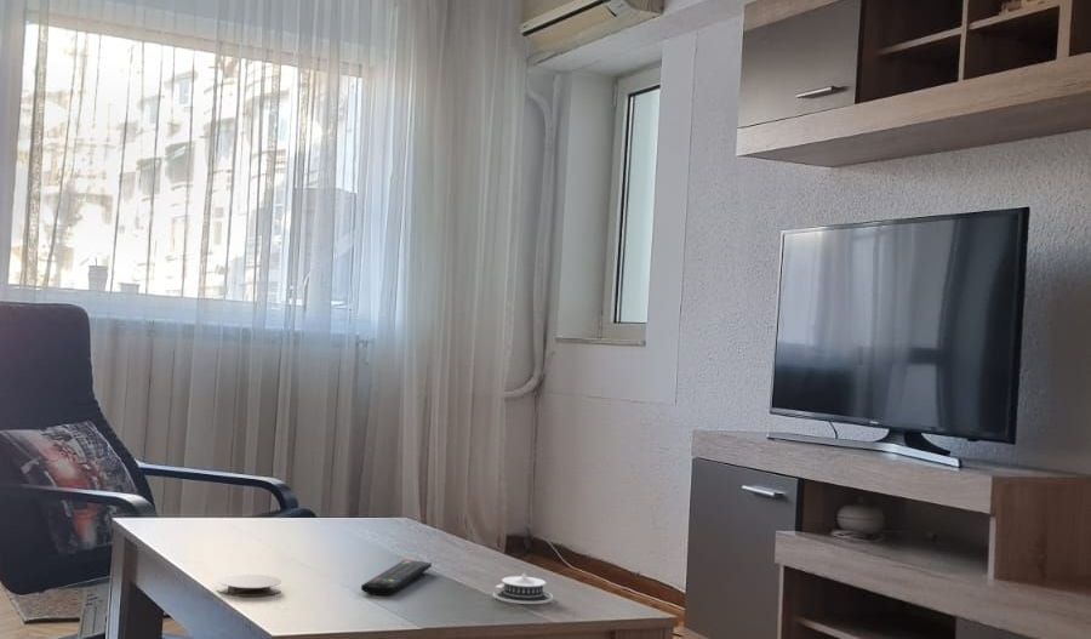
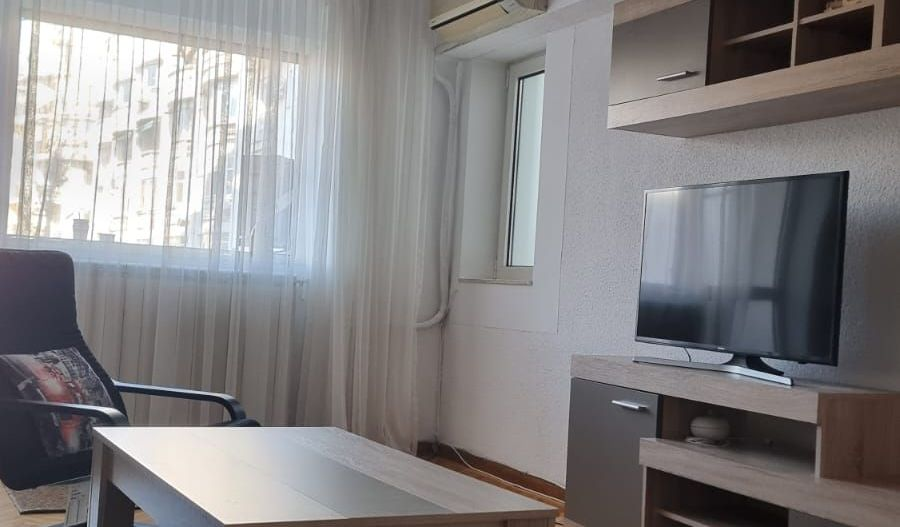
- coaster (249, 584)
- remote control (398, 577)
- architectural model (524, 583)
